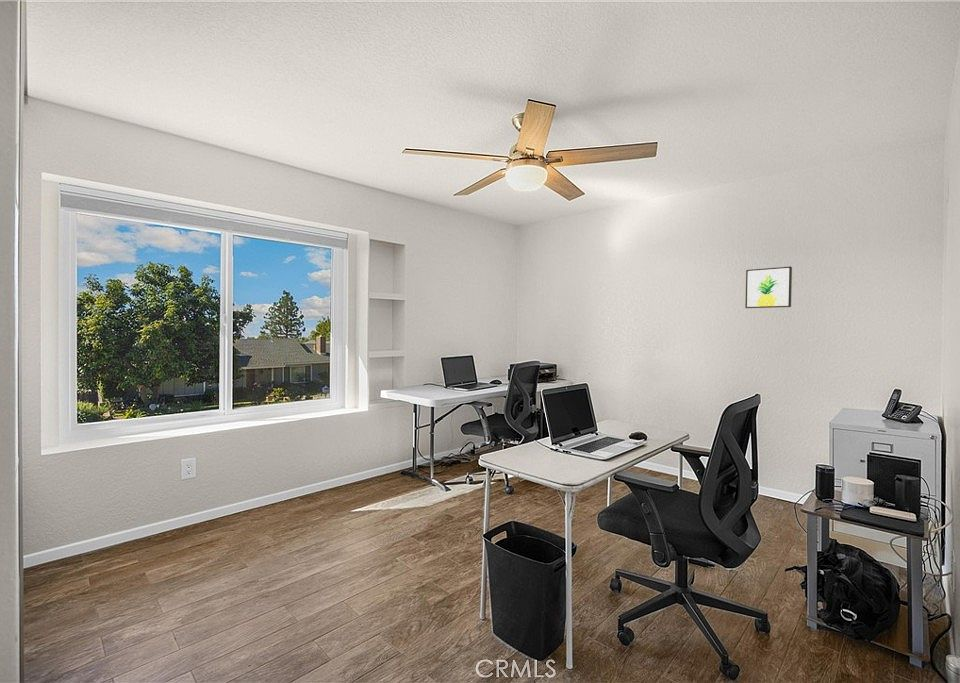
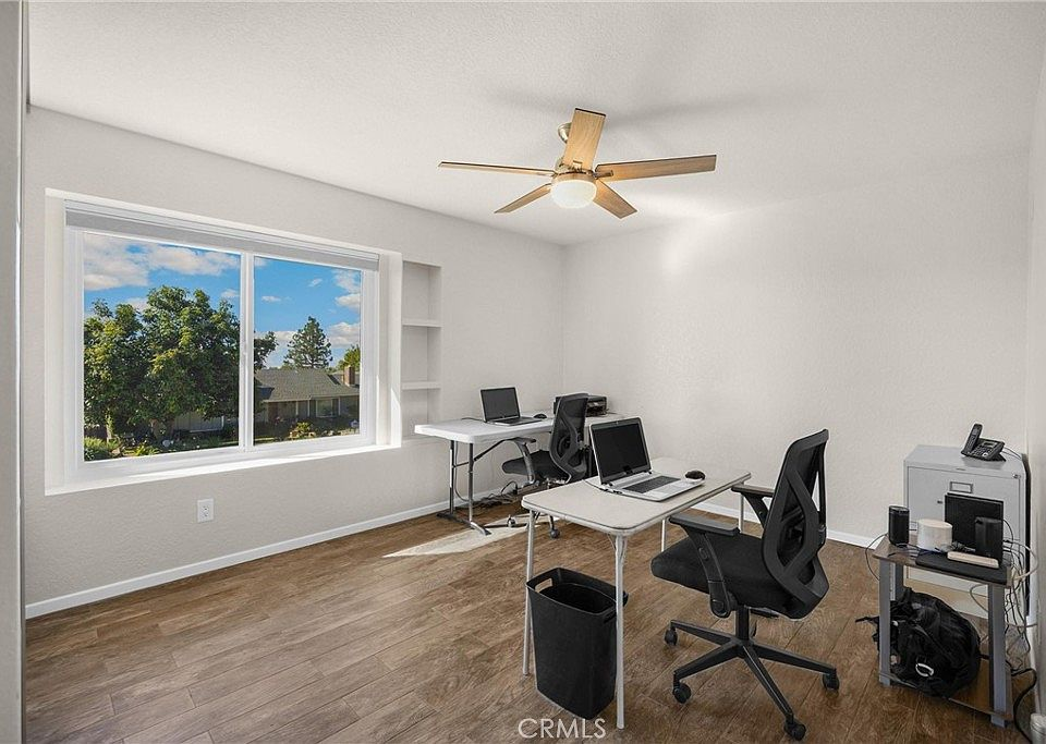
- wall art (768, 288)
